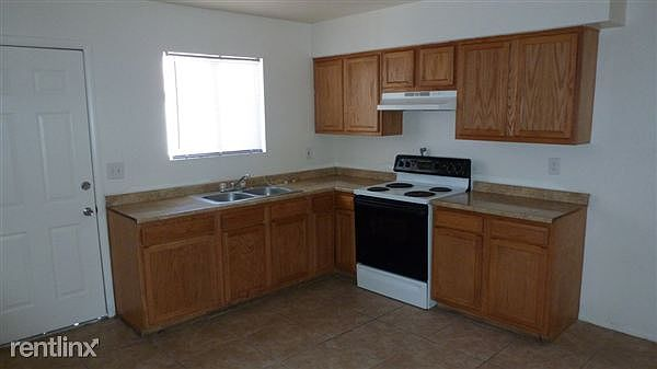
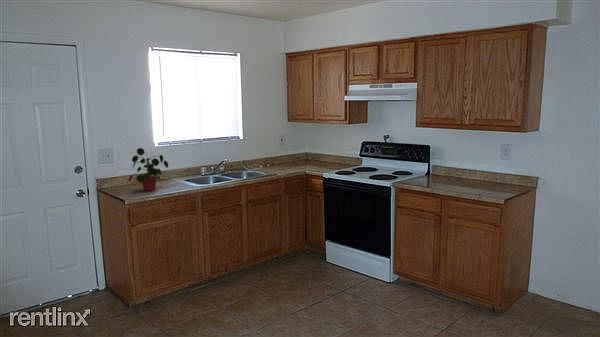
+ potted plant (148, 168)
